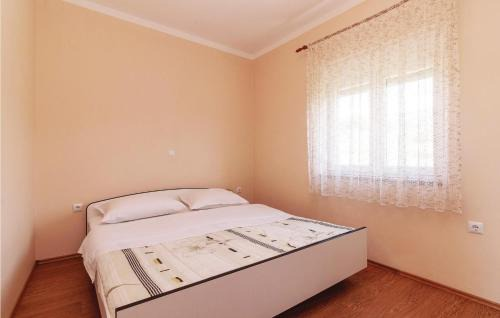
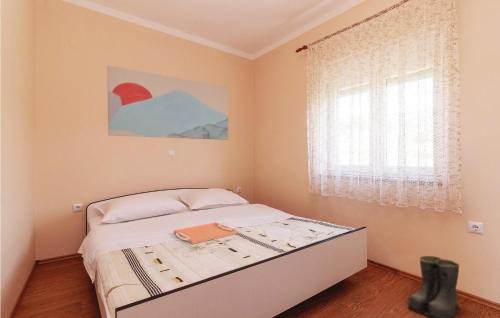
+ boots (433, 284)
+ serving tray (205, 231)
+ wall art (176, 108)
